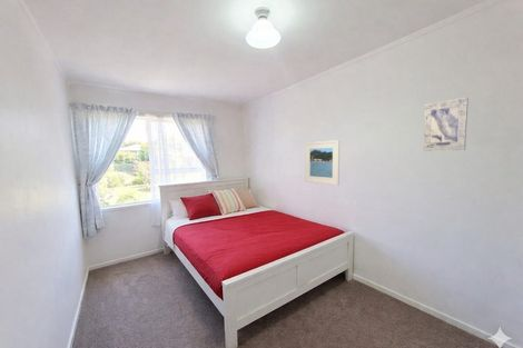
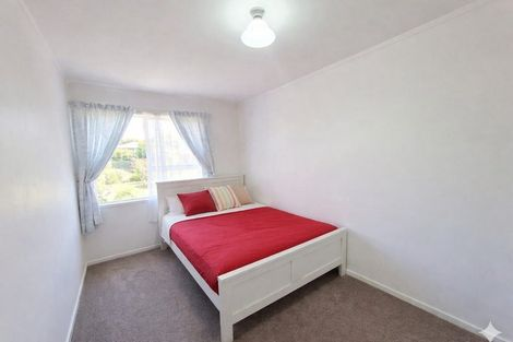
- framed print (320, 162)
- wall art (444, 126)
